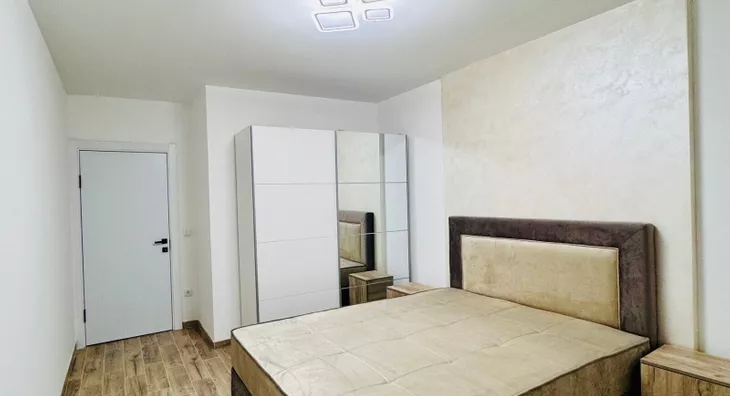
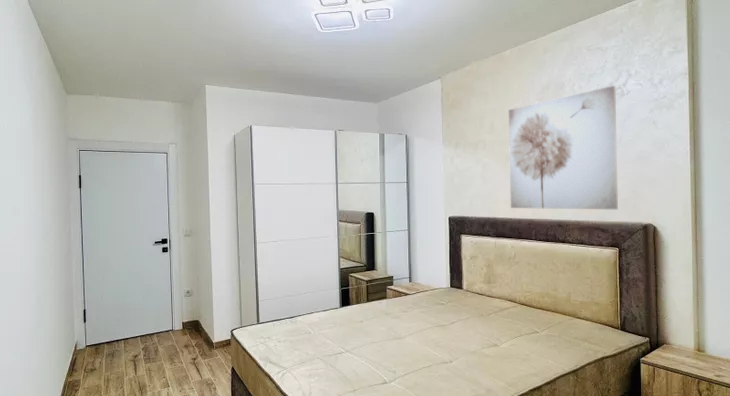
+ wall art (557, 154)
